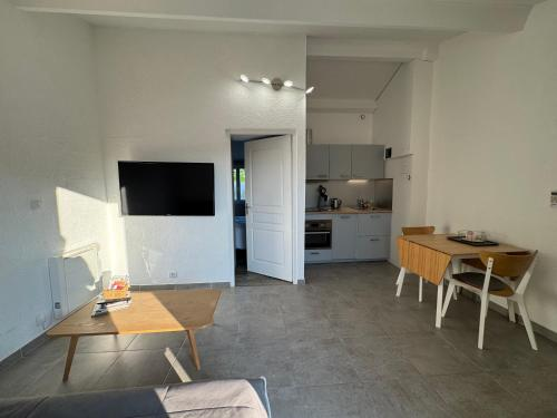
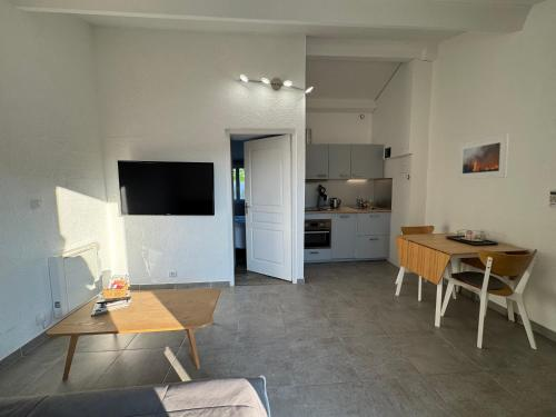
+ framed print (479, 159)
